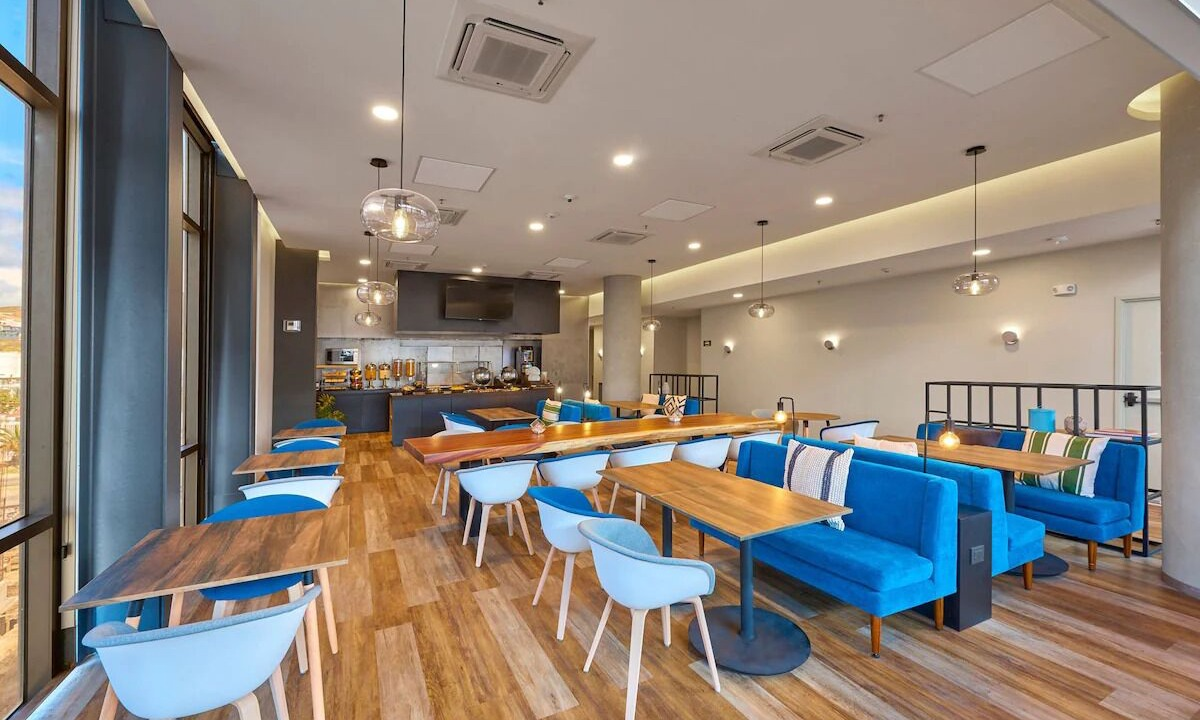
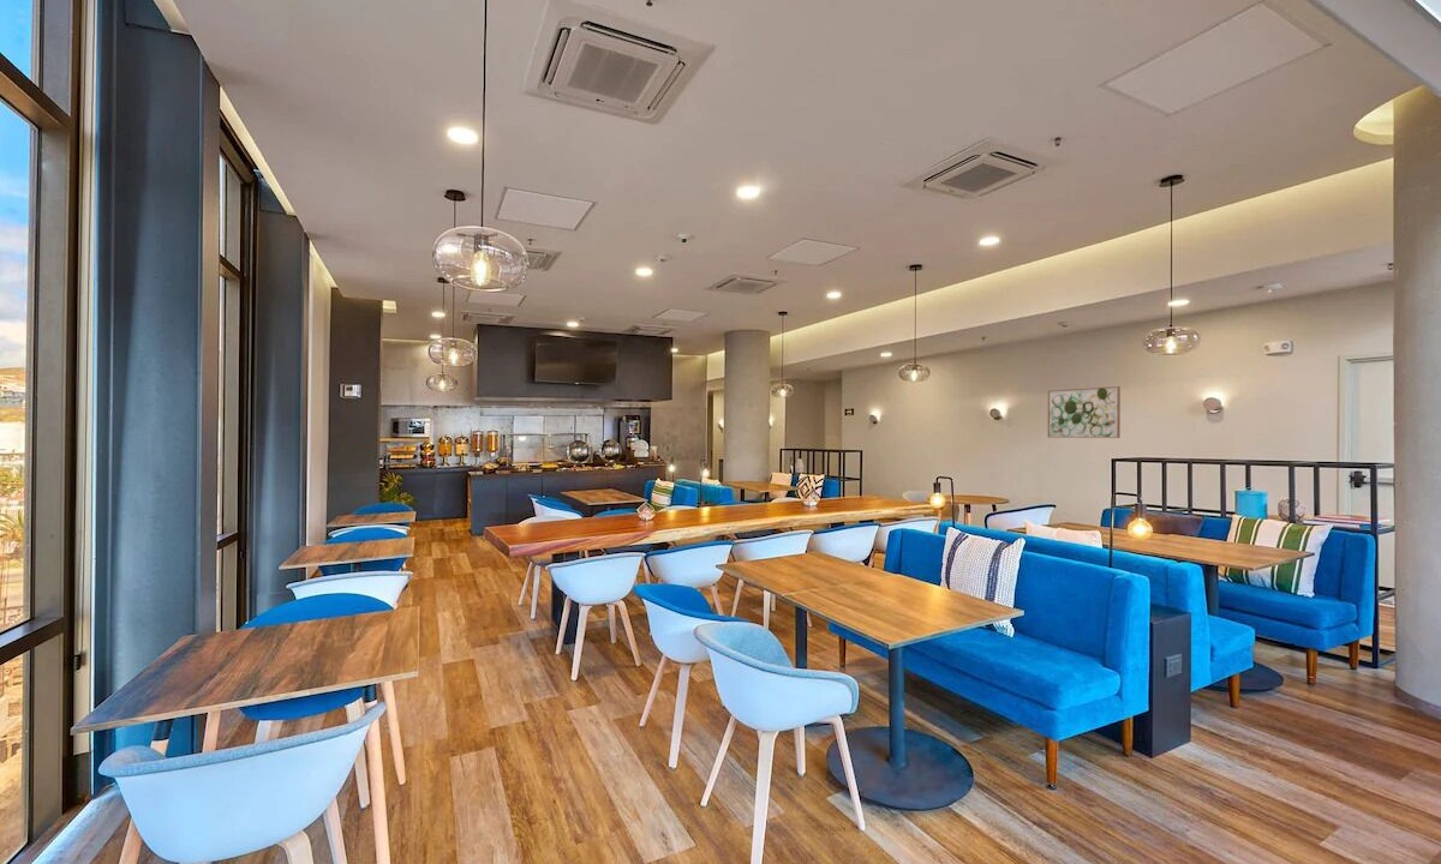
+ wall art (1081, 413)
